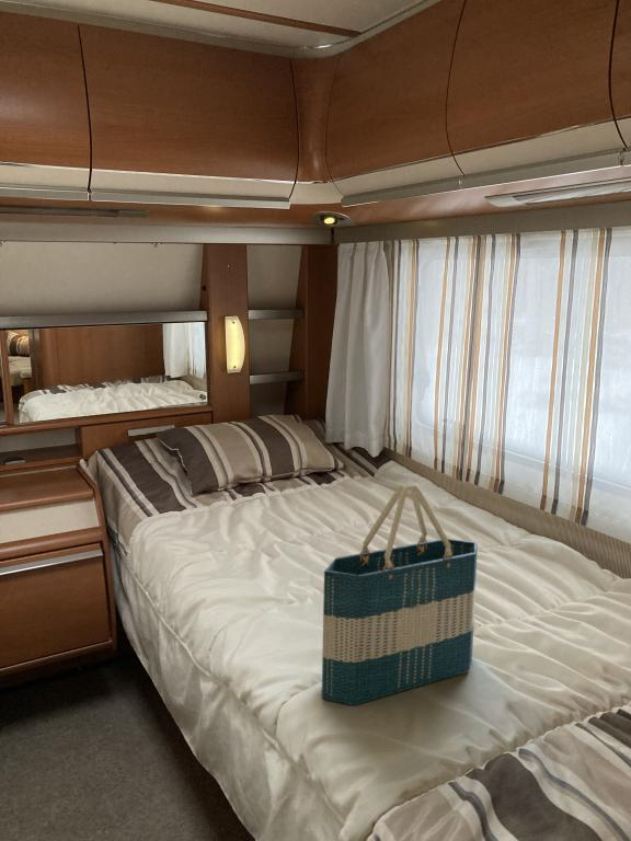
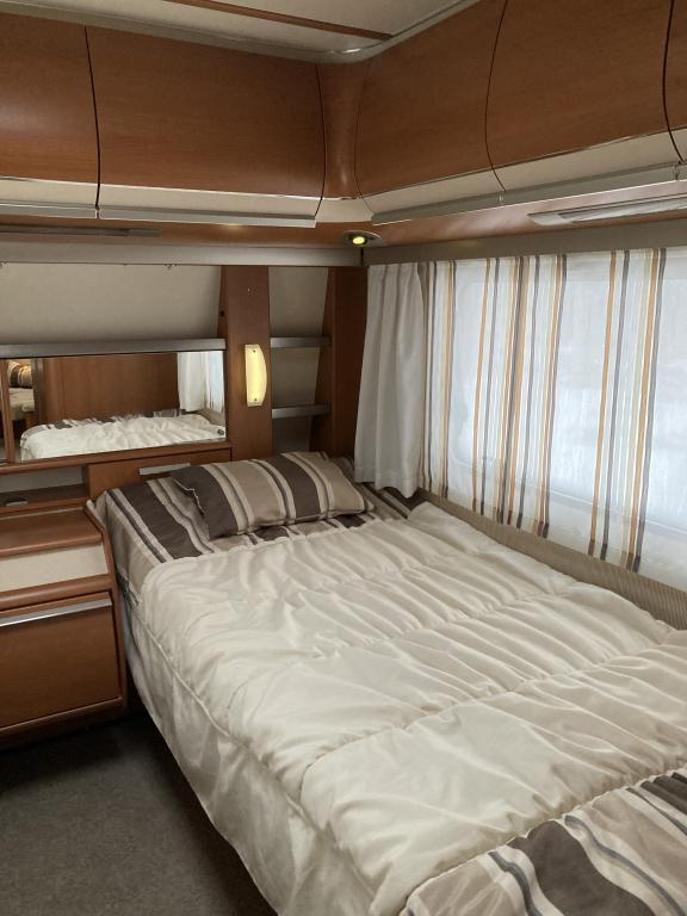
- tote bag (404, 583)
